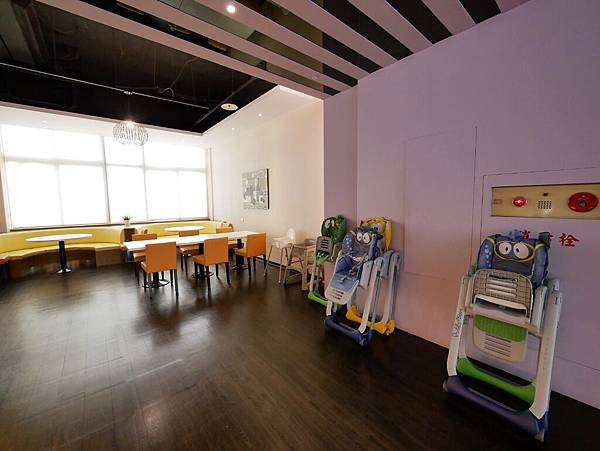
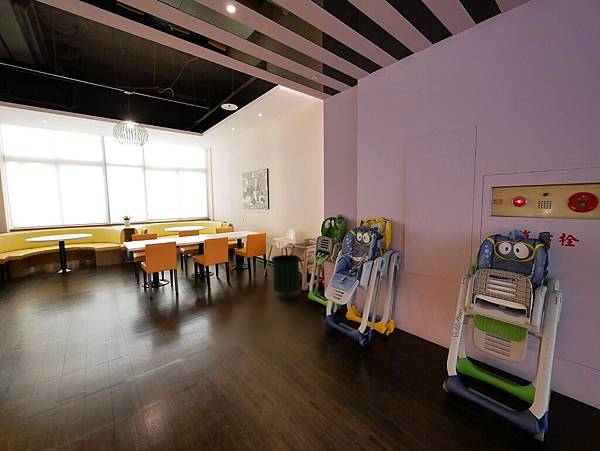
+ trash can (286, 277)
